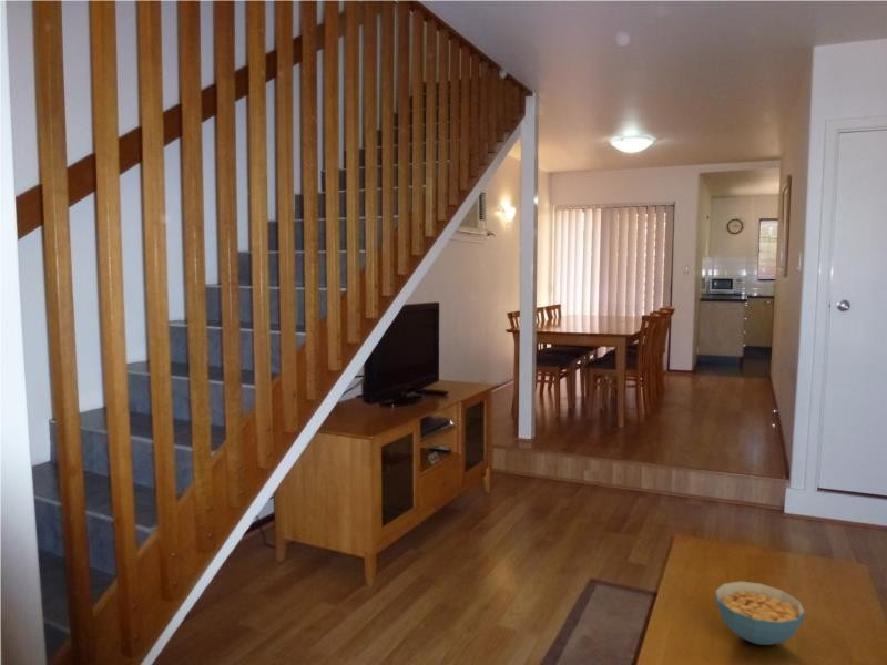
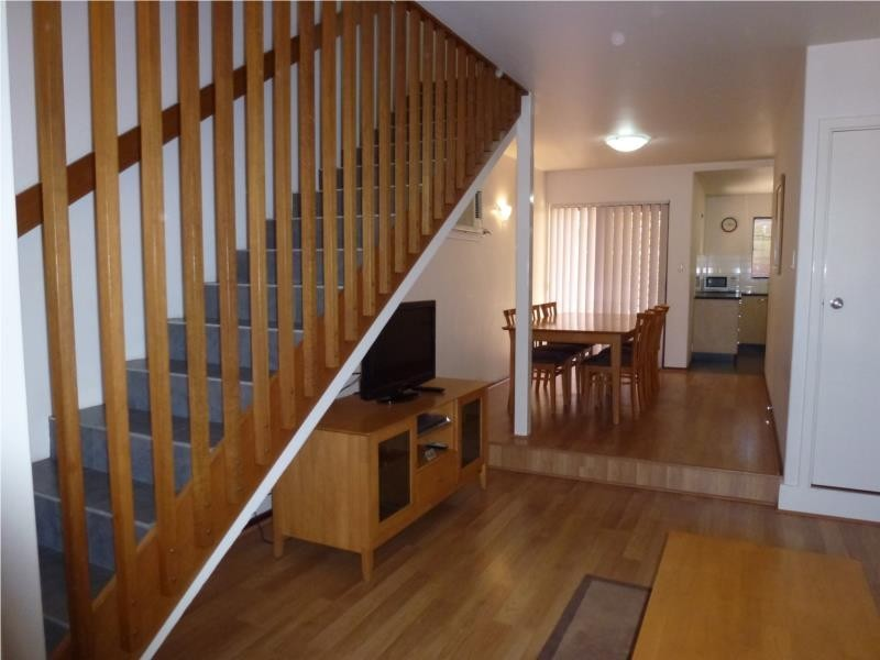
- cereal bowl (757, 618)
